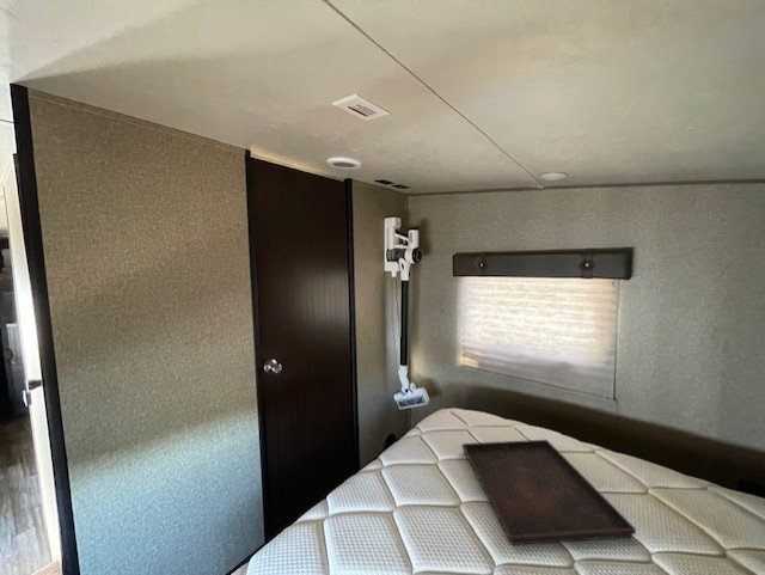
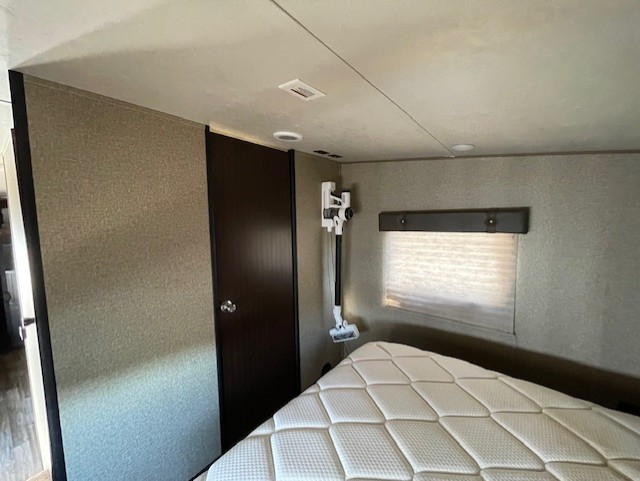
- serving tray (532, 482)
